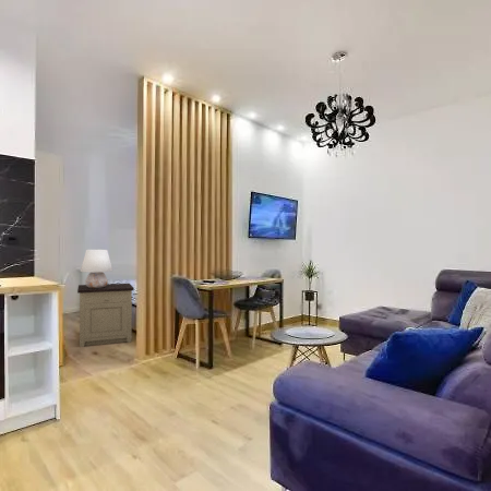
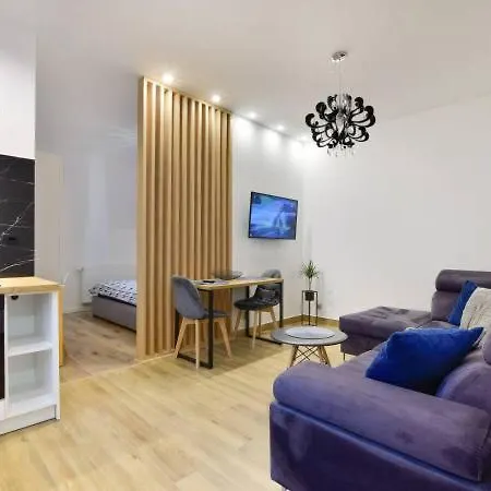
- nightstand (105, 312)
- table lamp (96, 268)
